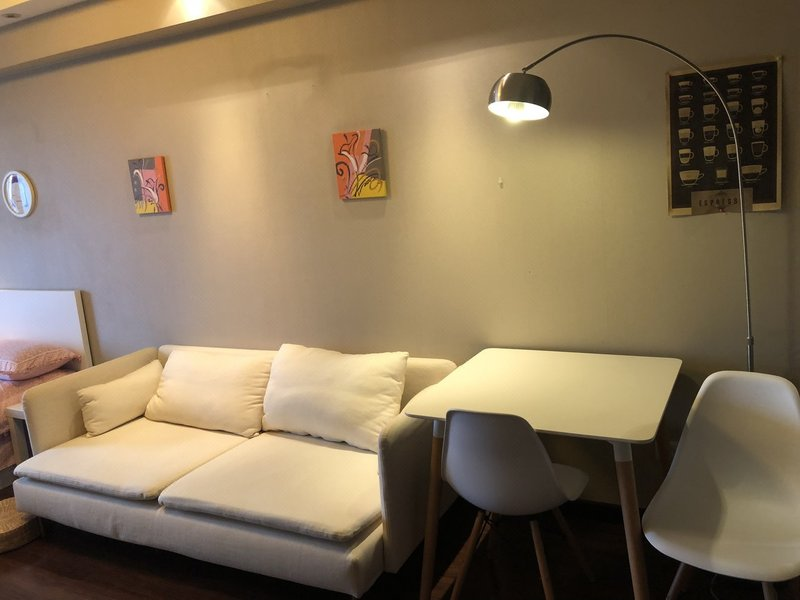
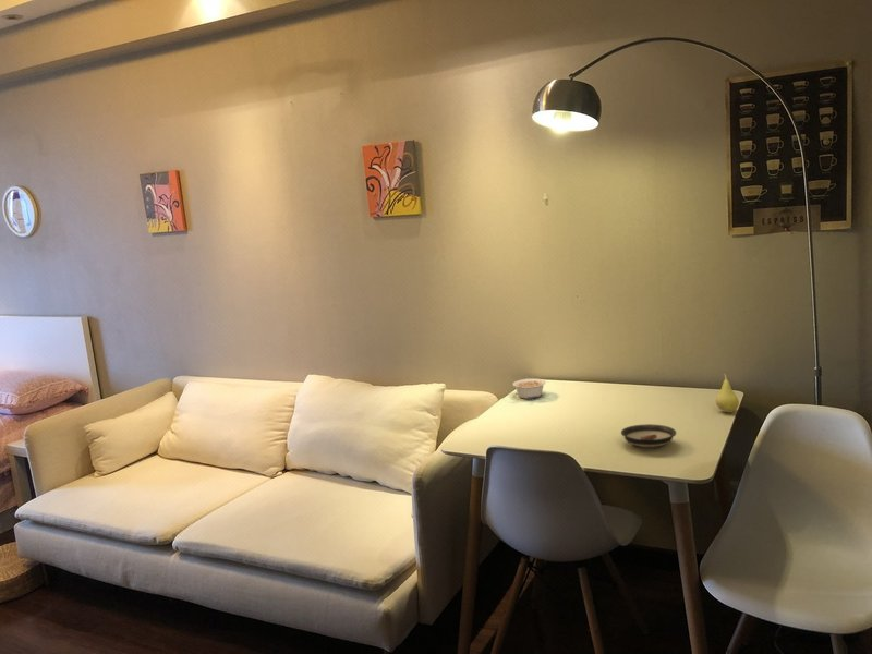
+ legume (529, 388)
+ saucer (649, 437)
+ fruit (726, 392)
